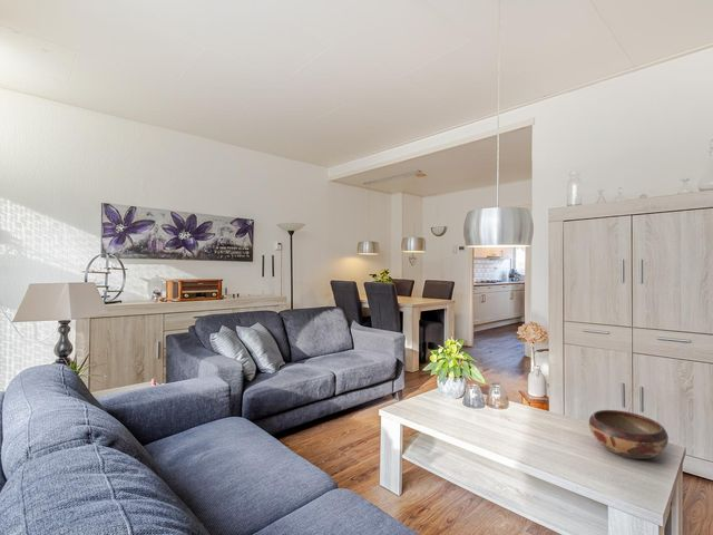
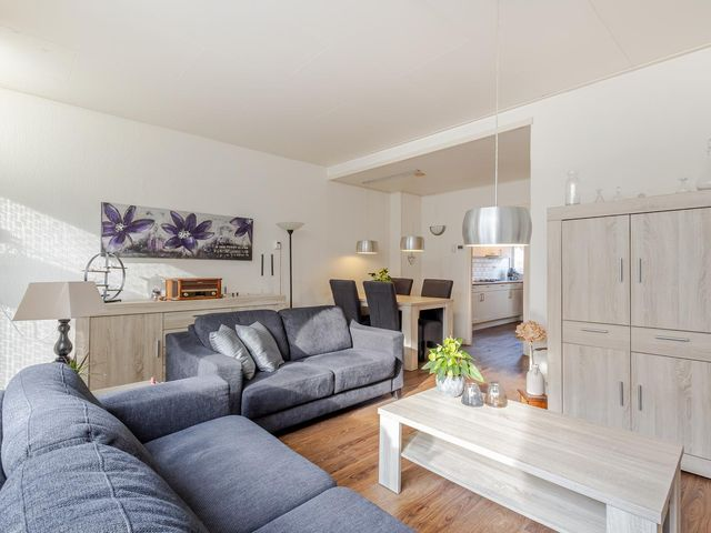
- decorative bowl (626, 436)
